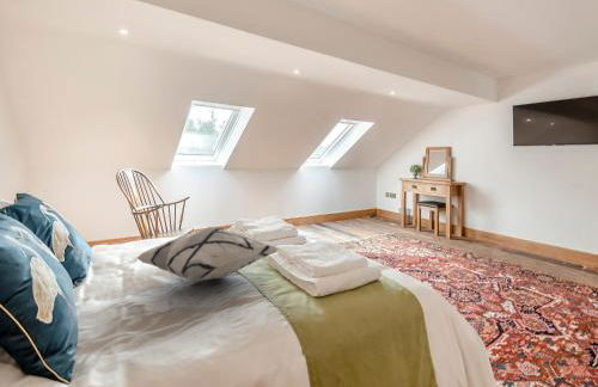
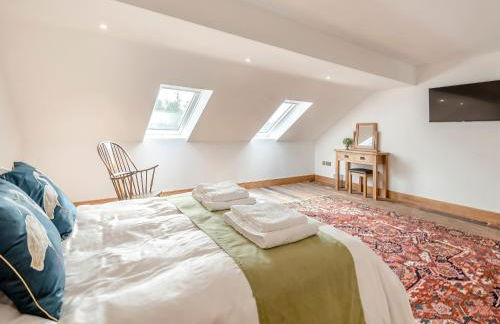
- decorative pillow (208, 253)
